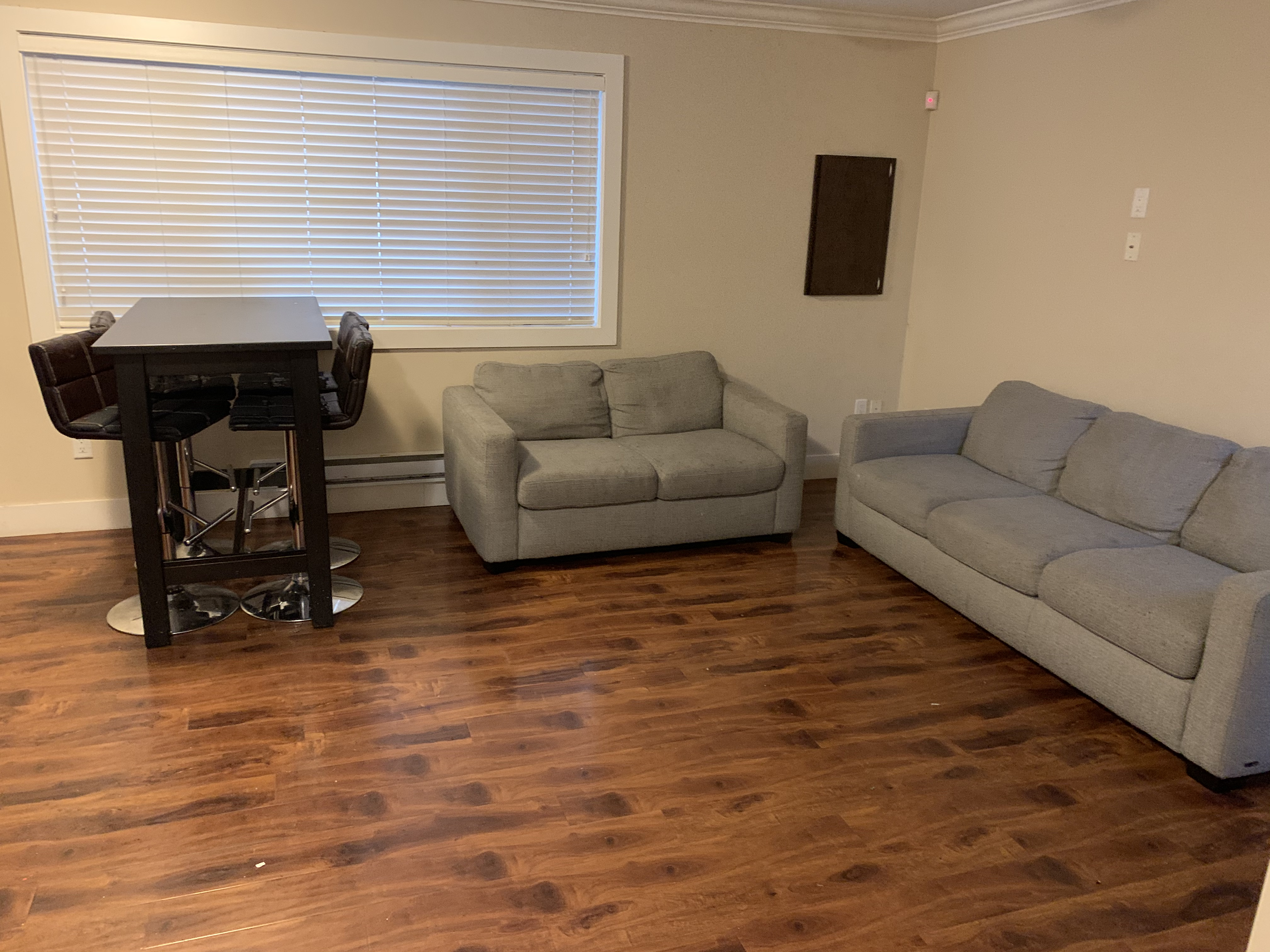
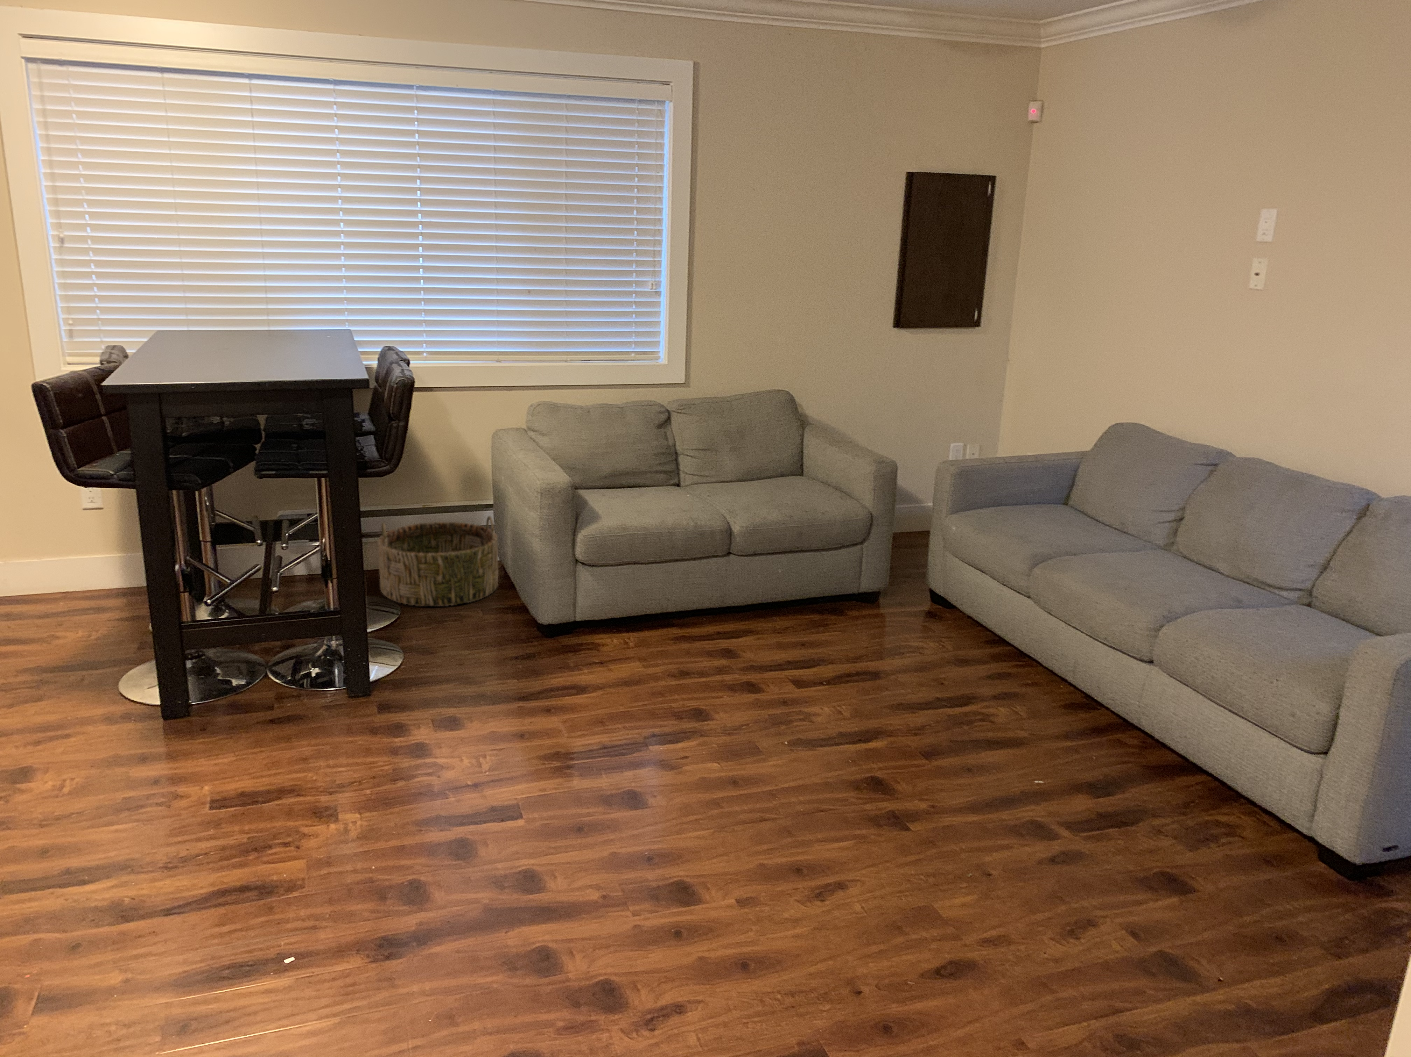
+ basket (439, 554)
